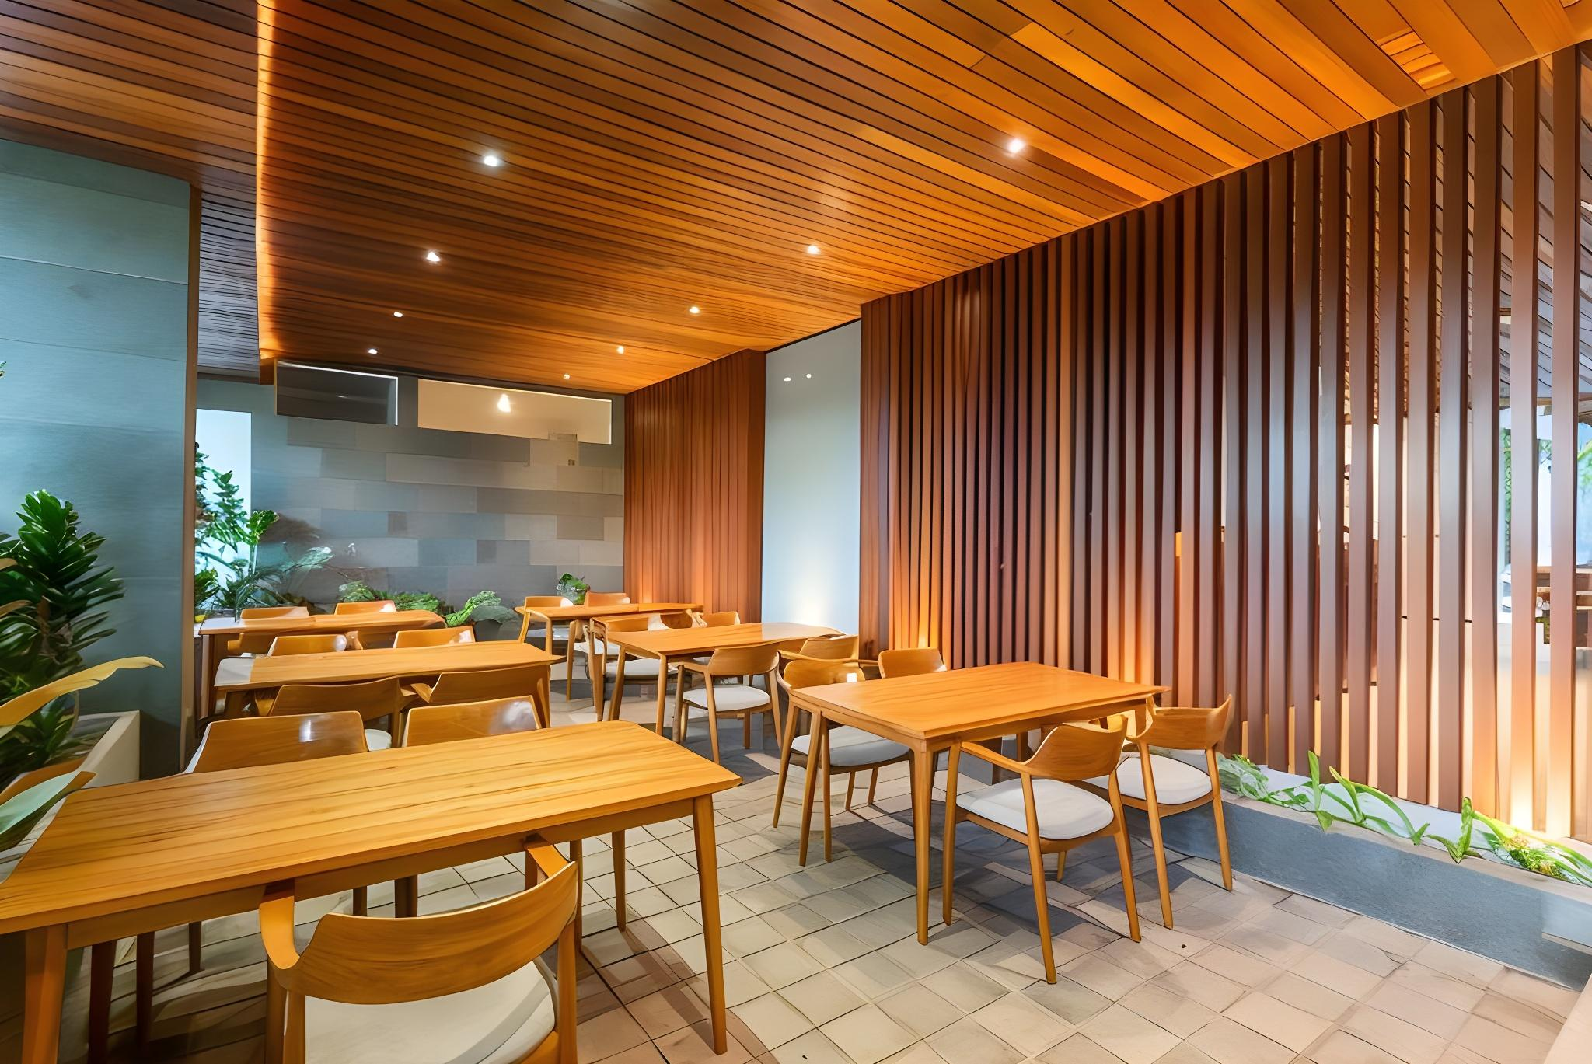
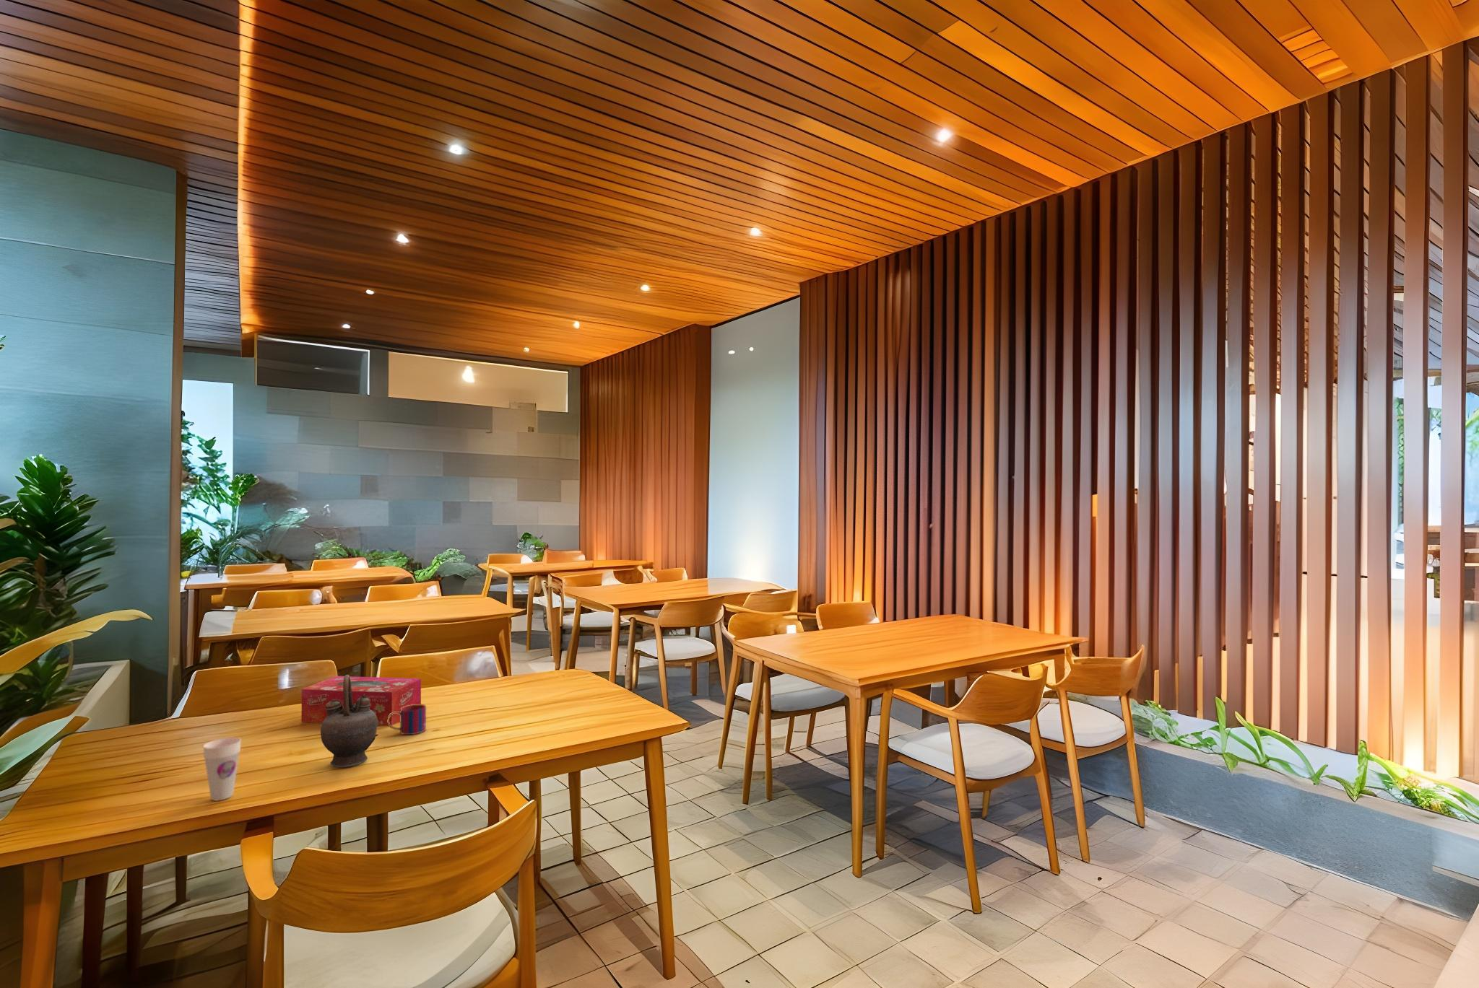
+ mug (407, 720)
+ cup (222, 770)
+ tissue box (360, 697)
+ teapot (351, 717)
